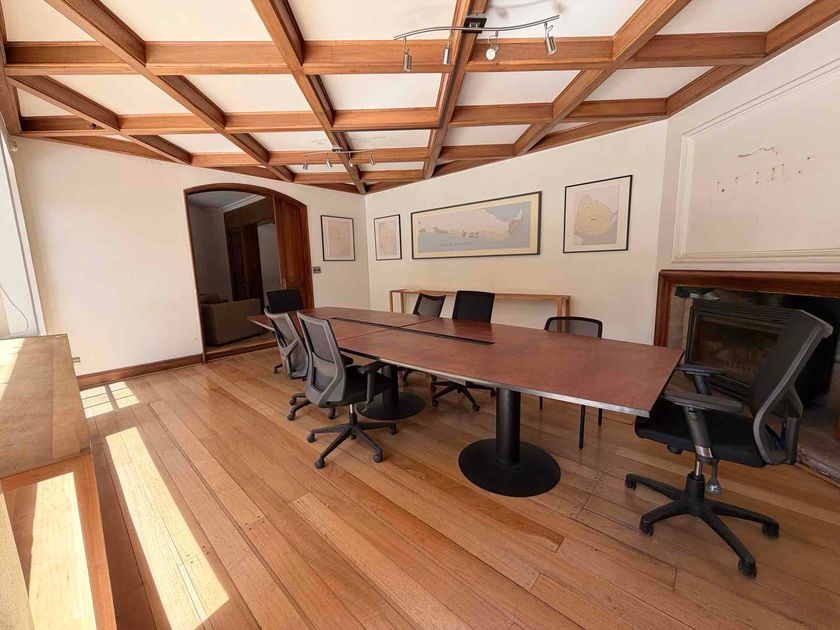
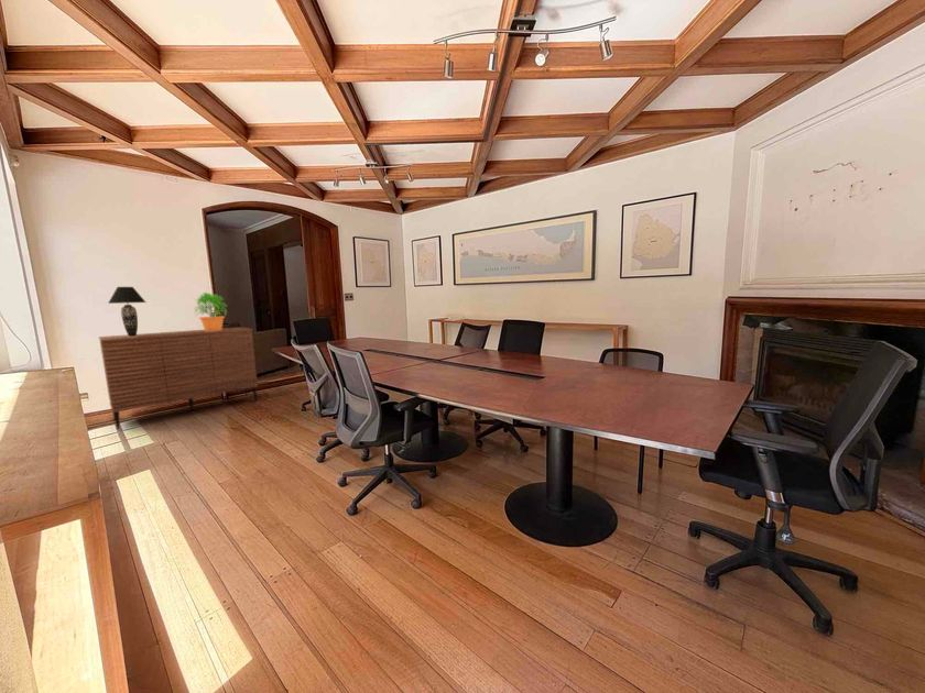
+ sideboard (186, 372)
+ potted plant (211, 311)
+ table lamp (129, 311)
